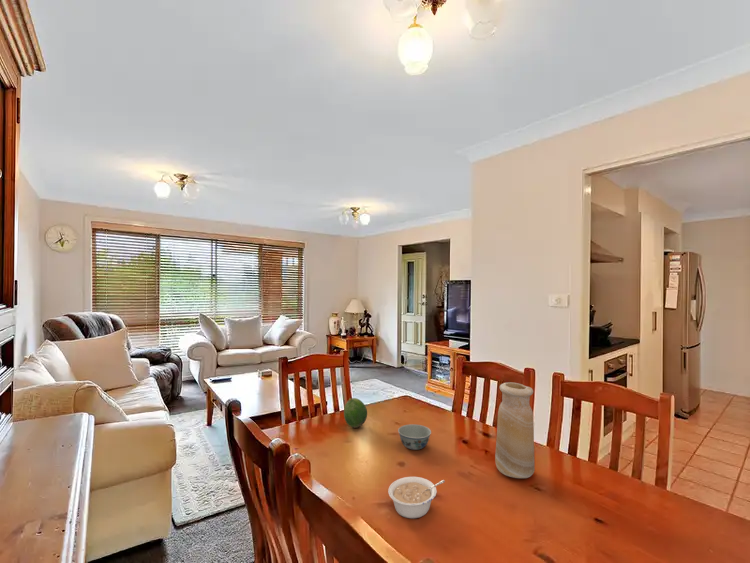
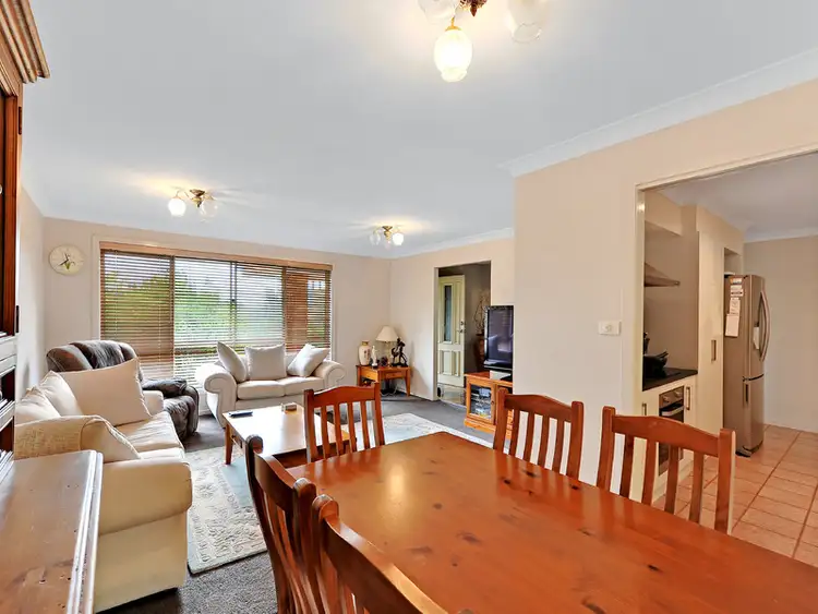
- vase (514, 428)
- fruit (355, 412)
- bowl (414, 438)
- legume (413, 496)
